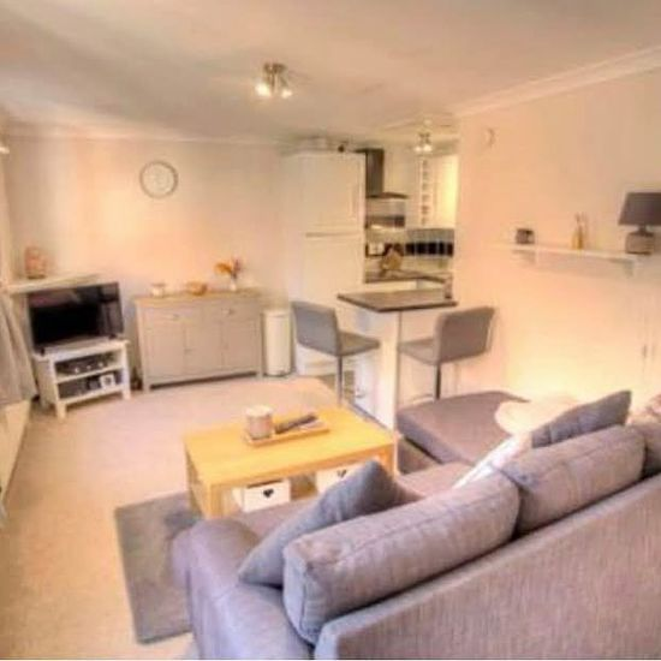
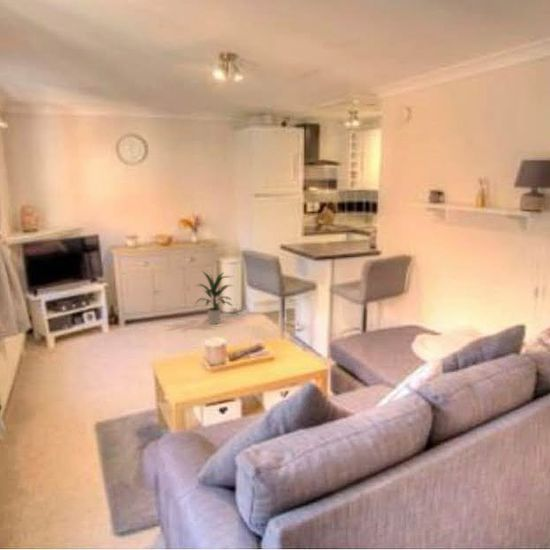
+ indoor plant (215, 296)
